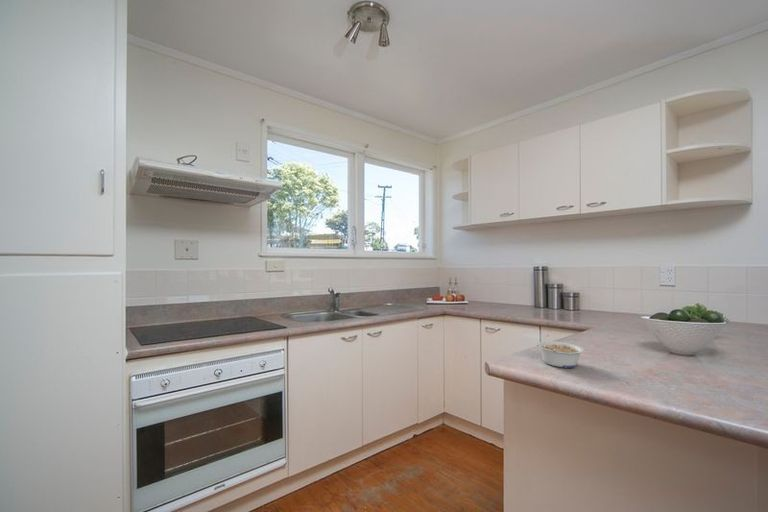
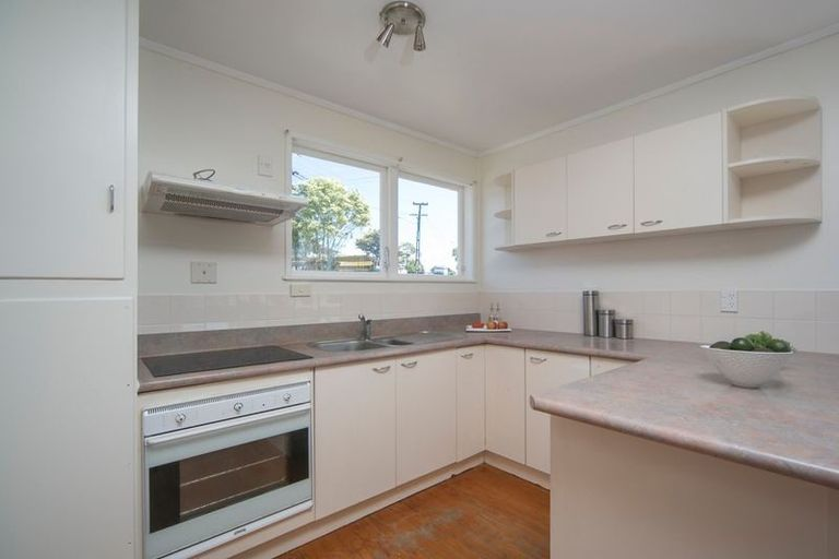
- legume (560, 353)
